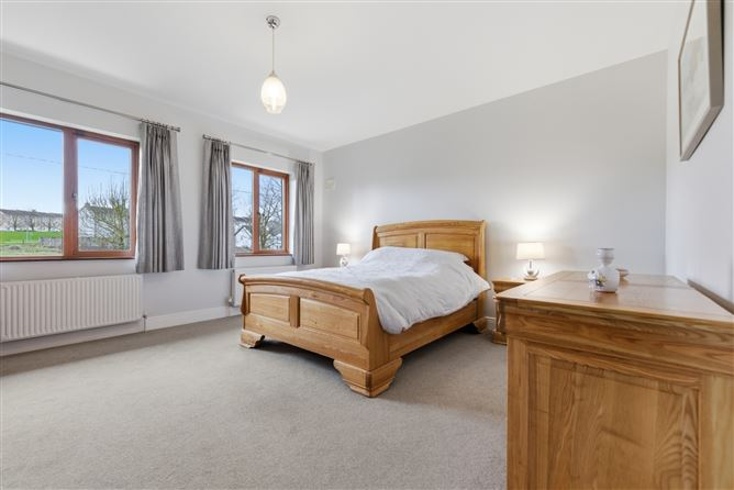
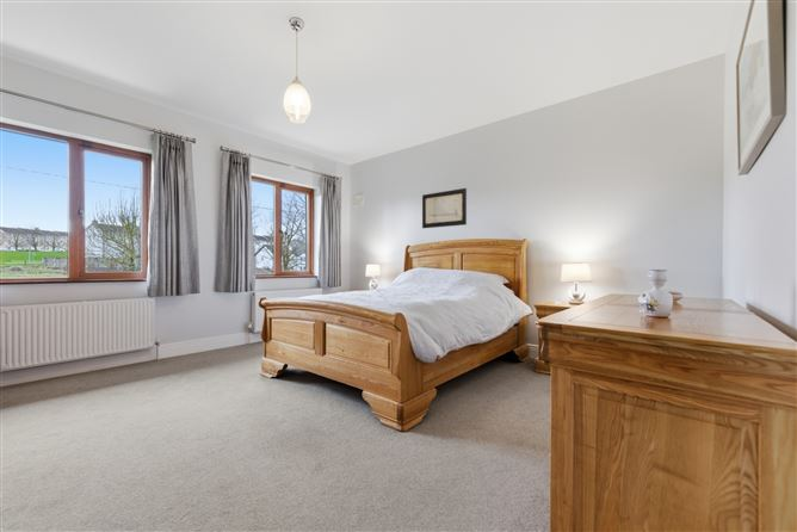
+ wall art (443, 209)
